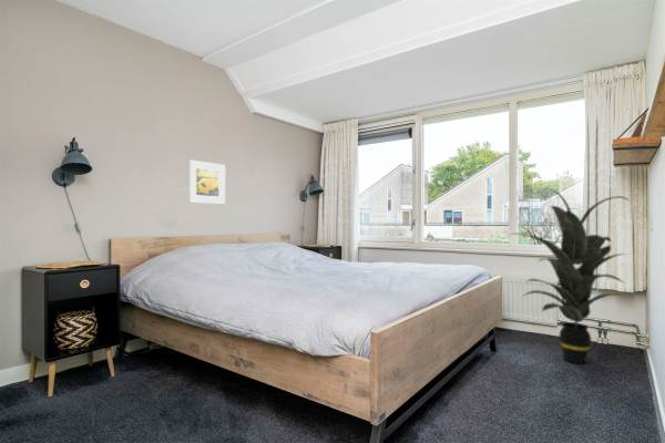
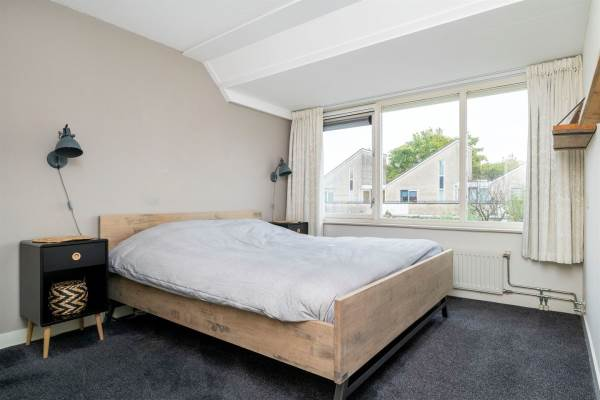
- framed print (207, 183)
- indoor plant (569, 272)
